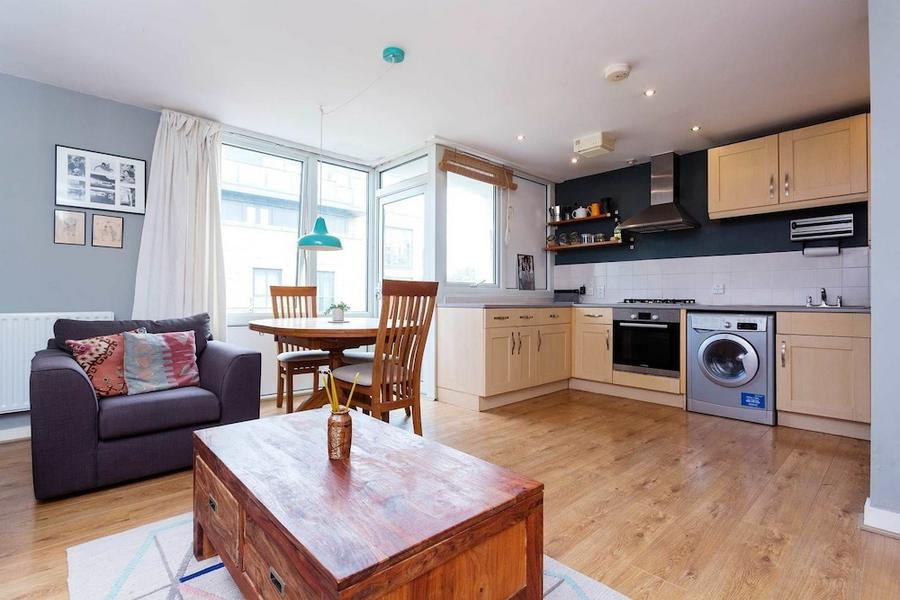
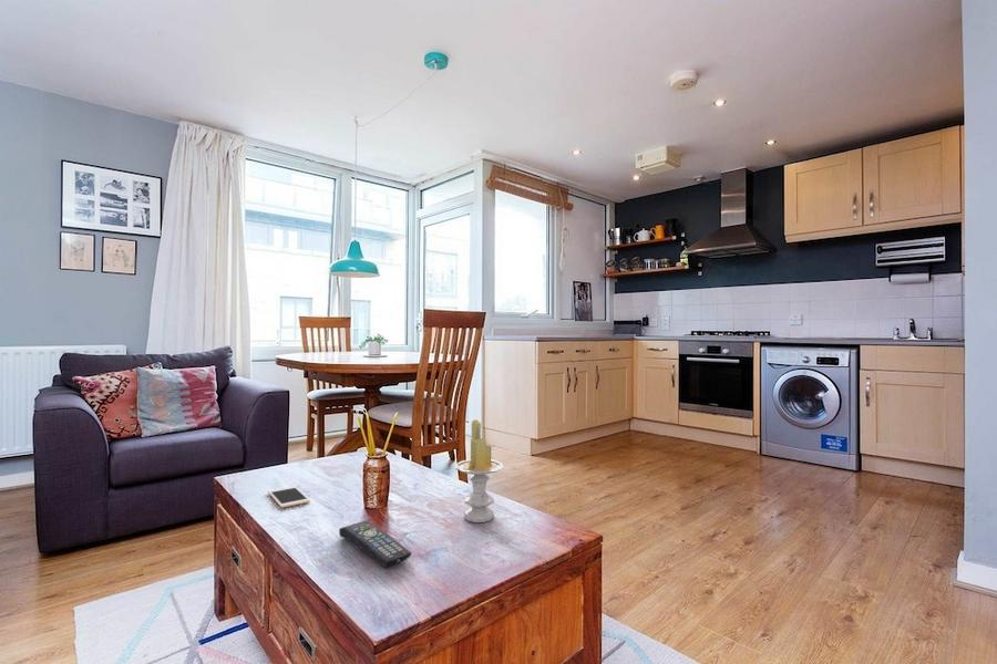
+ candle (479, 468)
+ cell phone (288, 496)
+ remote control (372, 541)
